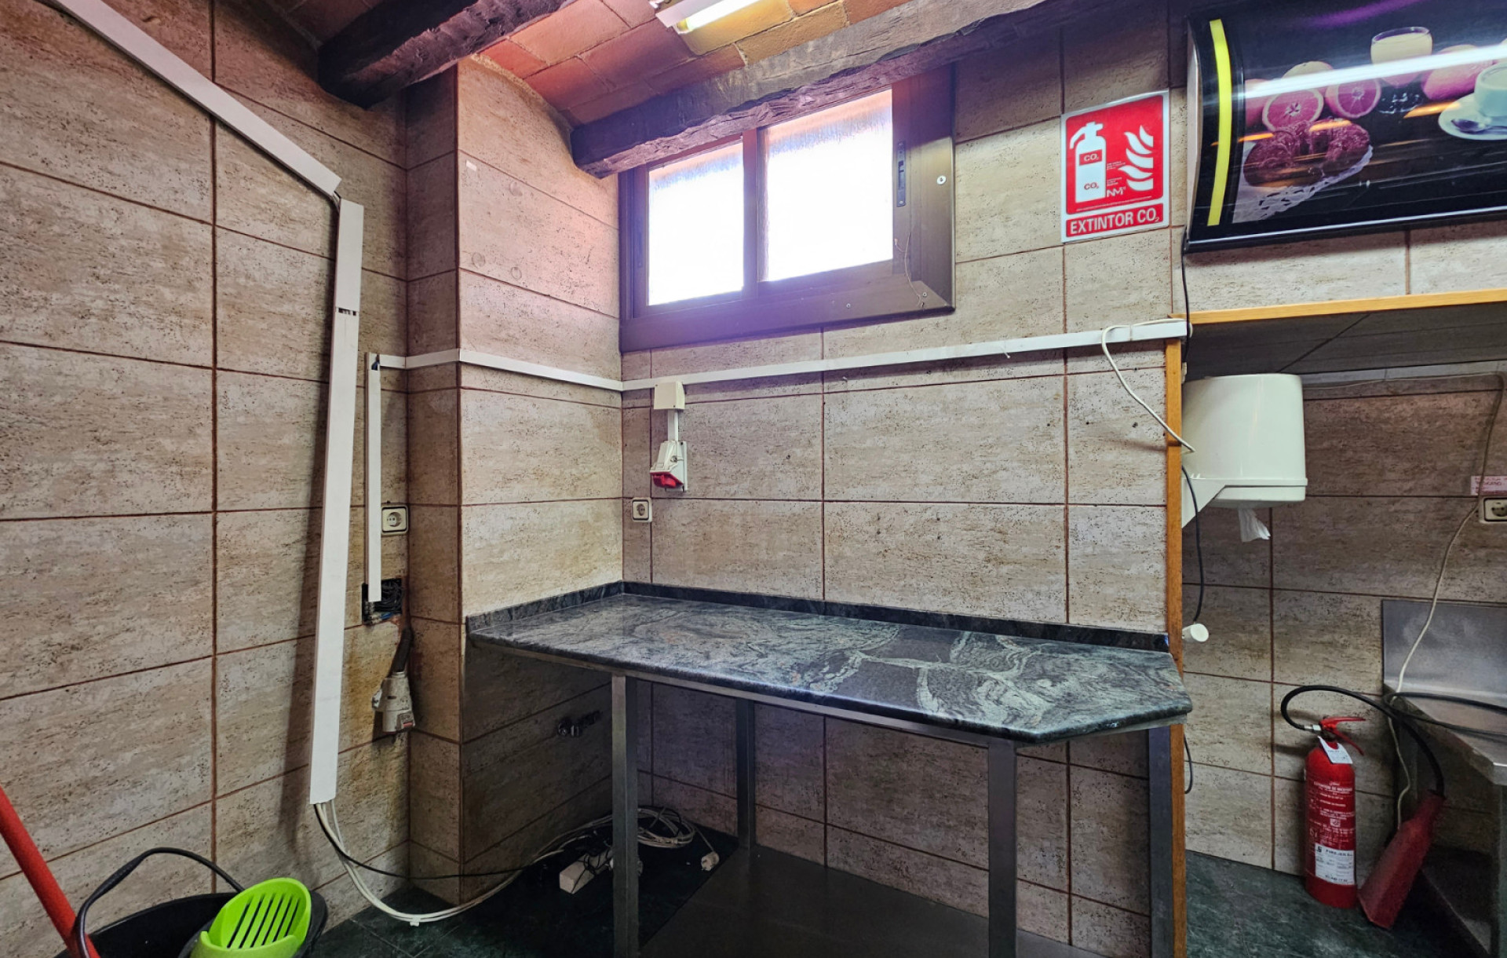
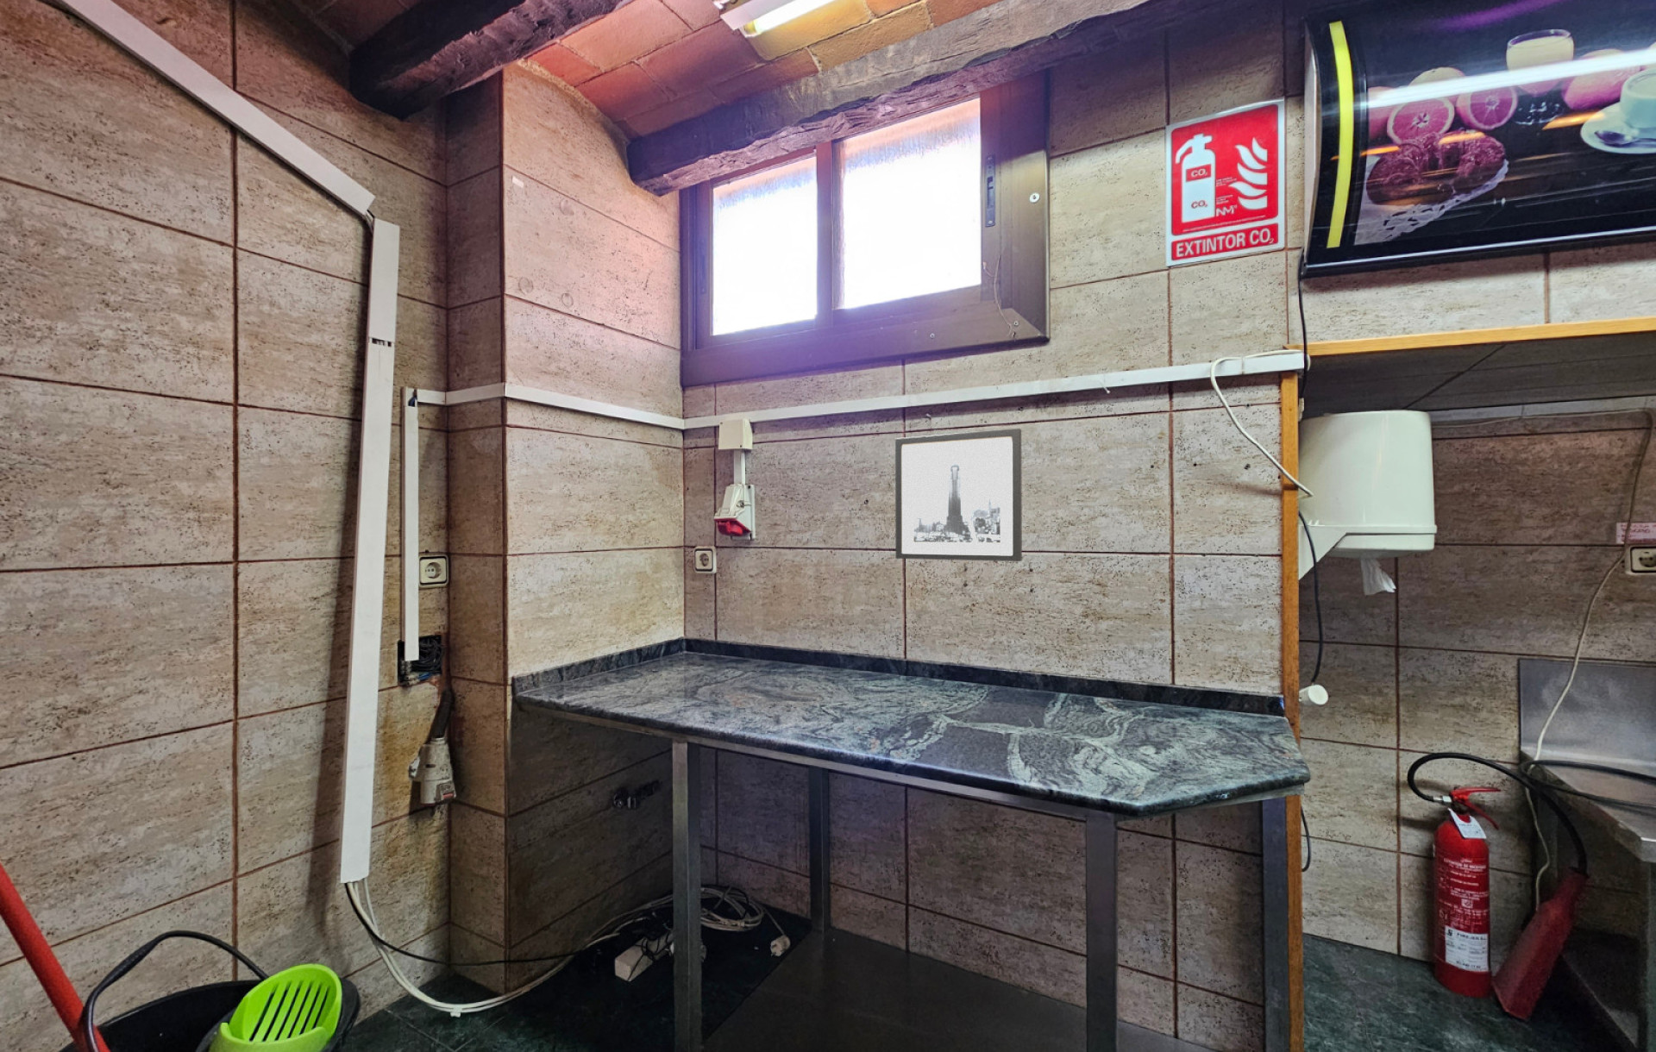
+ wall art (956, 497)
